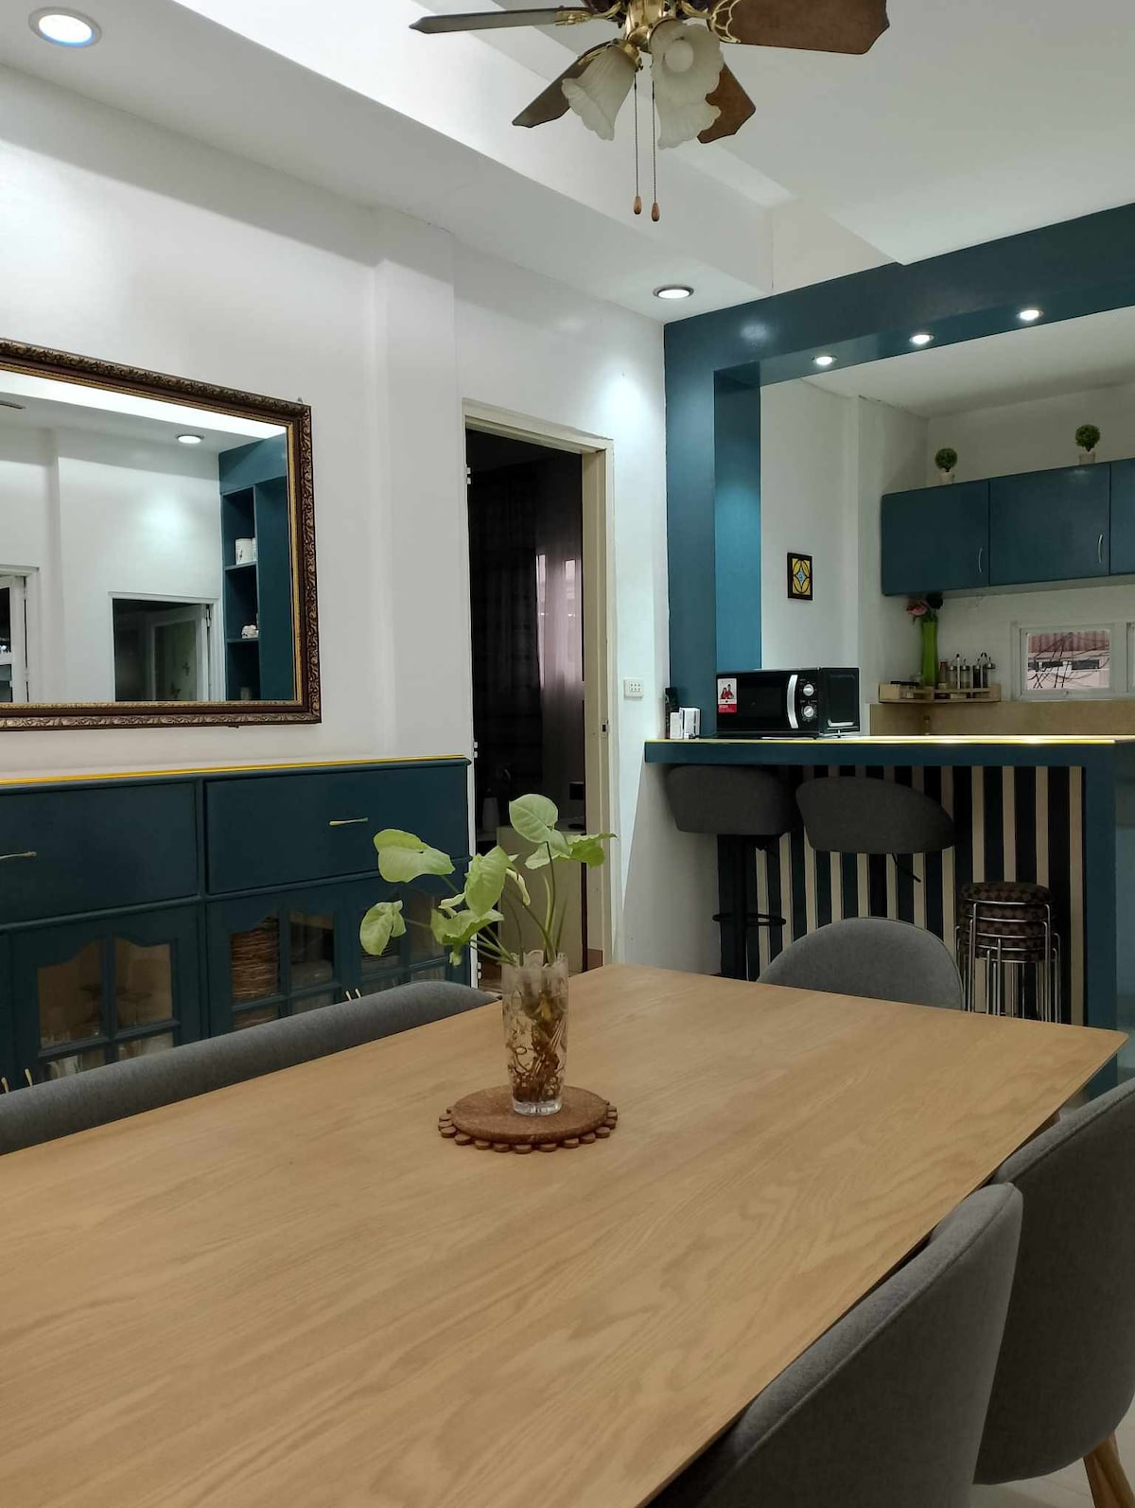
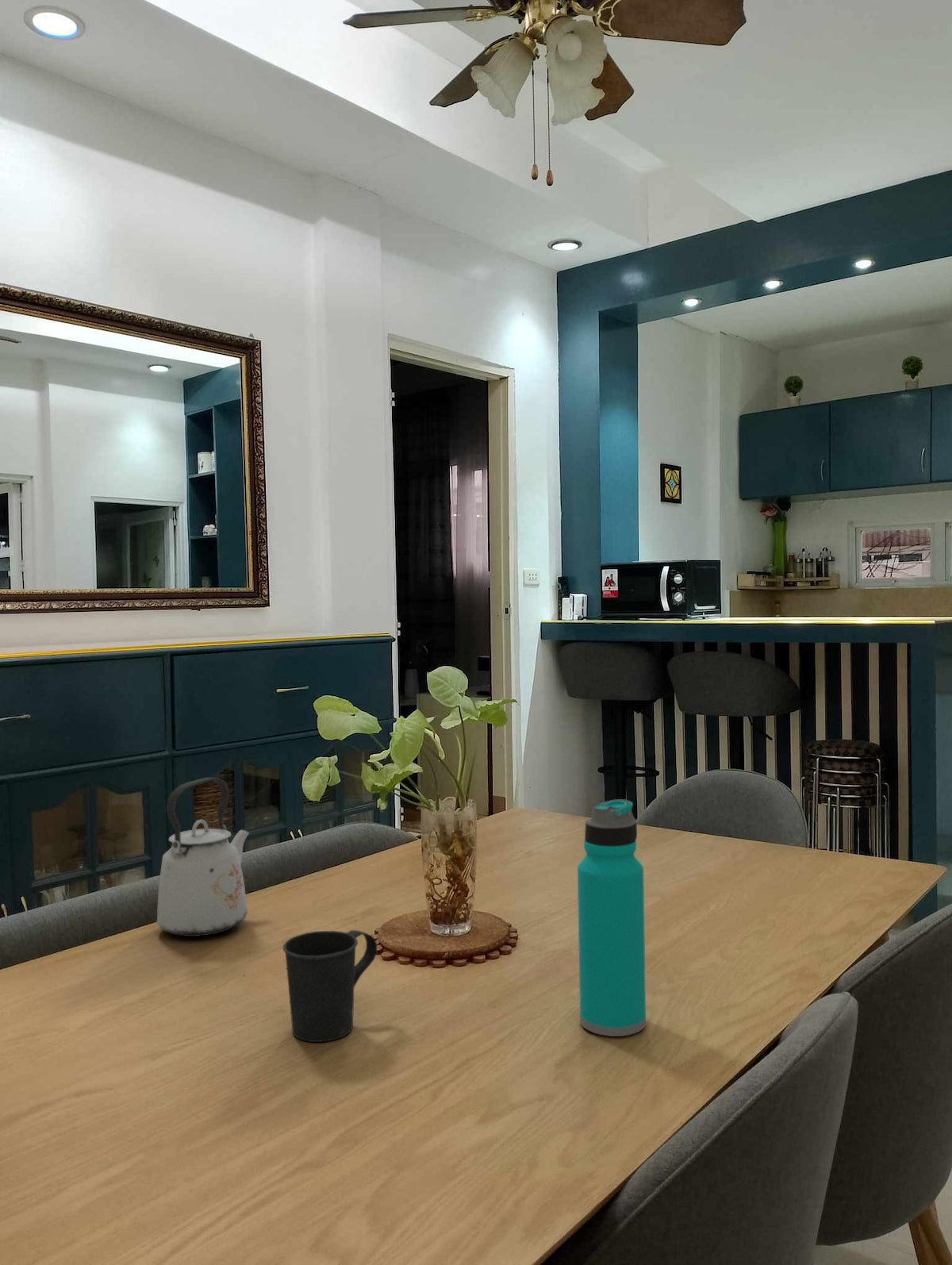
+ mug (334, 981)
+ water bottle (611, 913)
+ kettle (211, 850)
